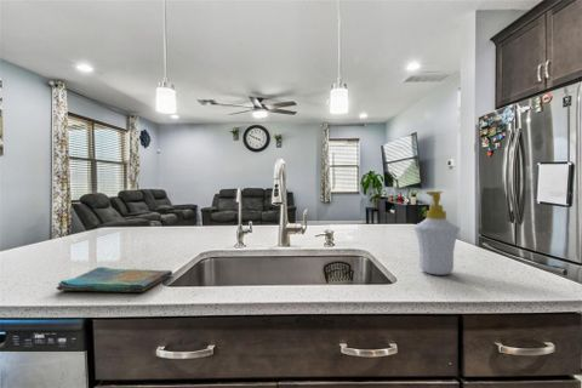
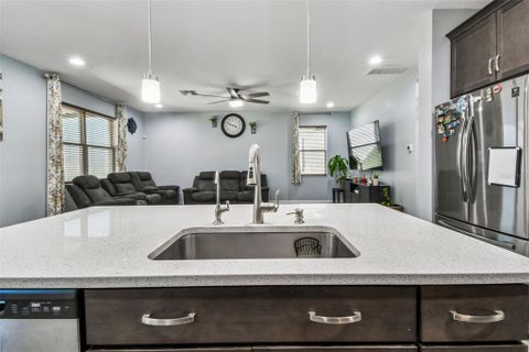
- soap bottle (435, 230)
- dish towel (119, 278)
